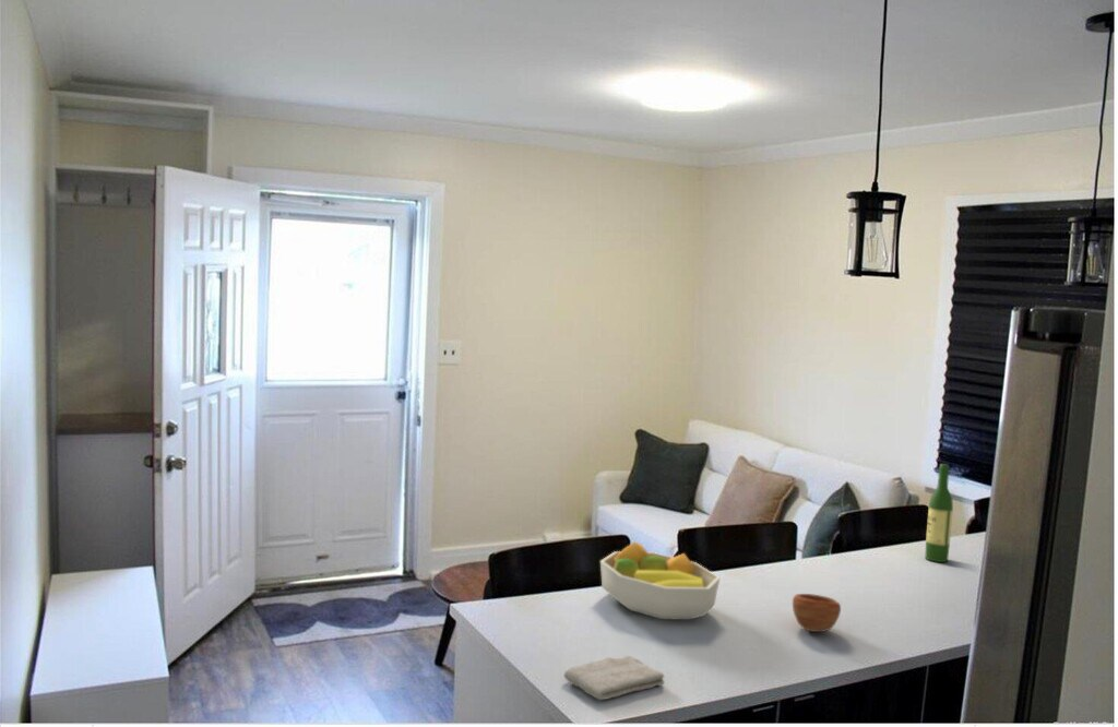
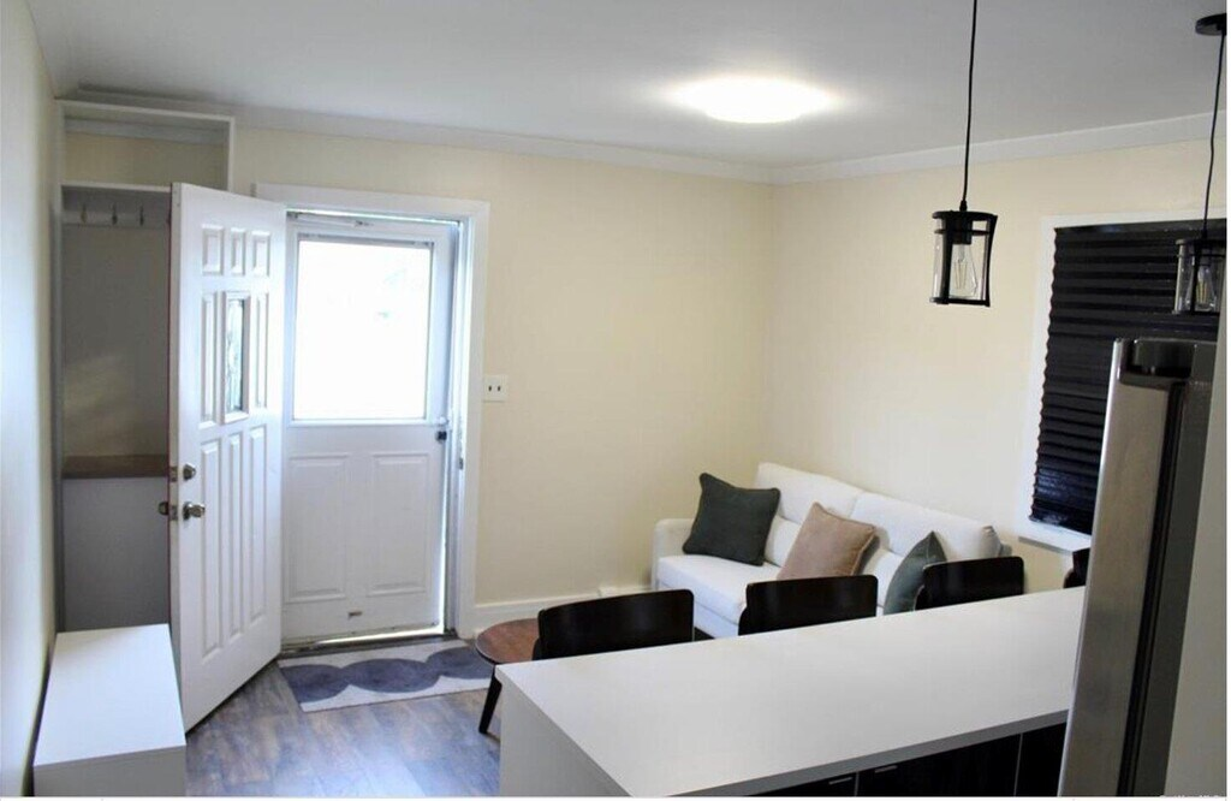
- wine bottle (940, 512)
- fruit bowl (658, 579)
- cup (813, 610)
- washcloth (615, 676)
